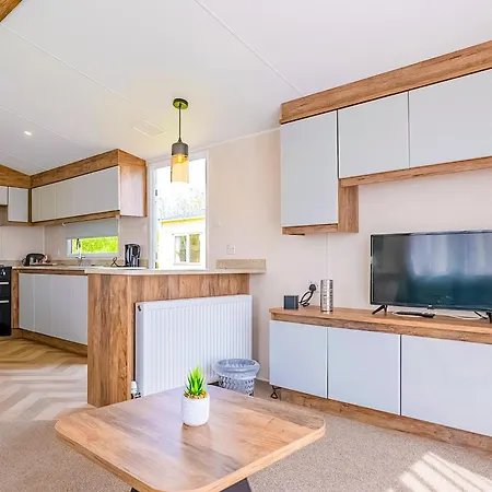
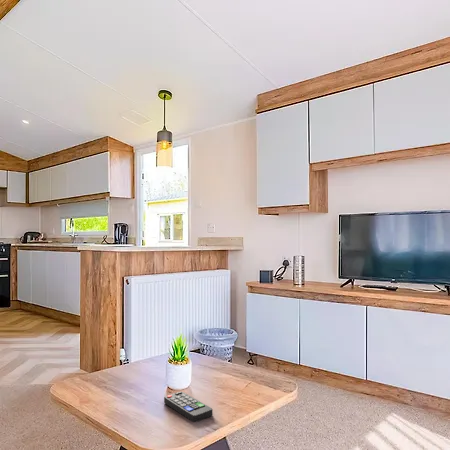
+ remote control (187, 405)
